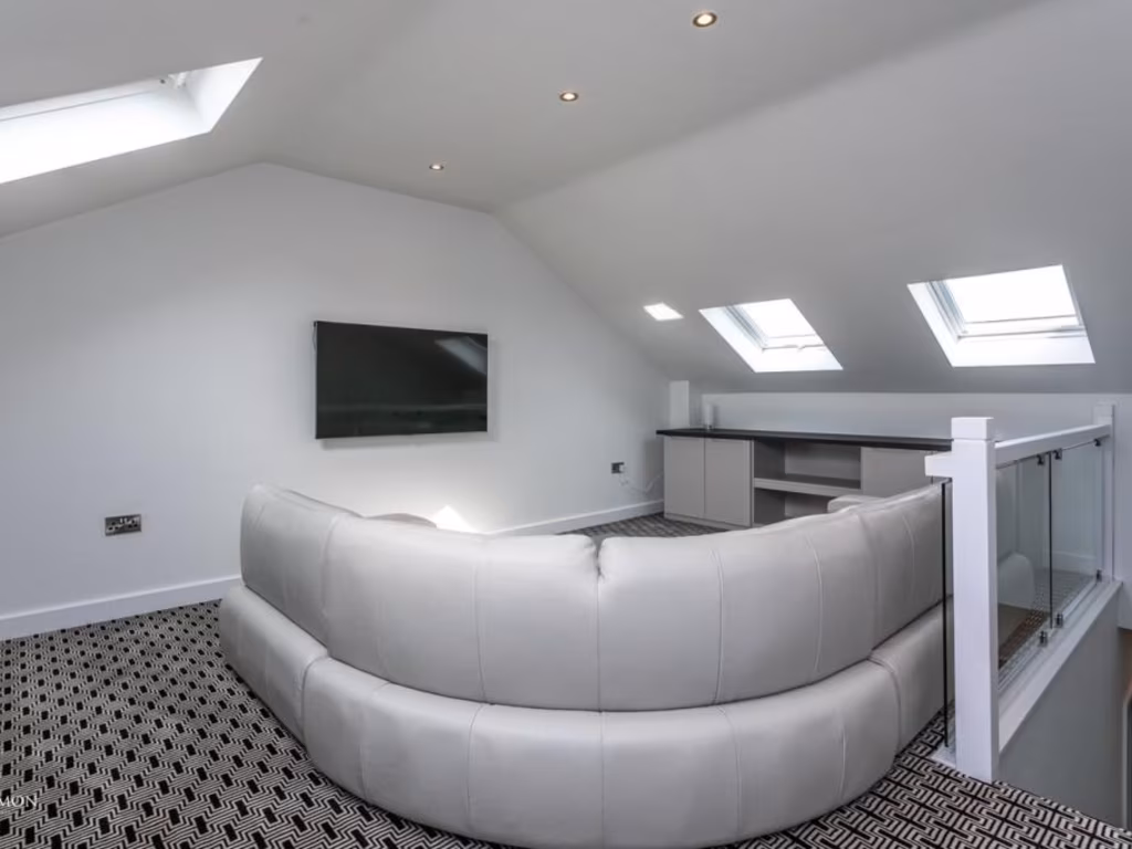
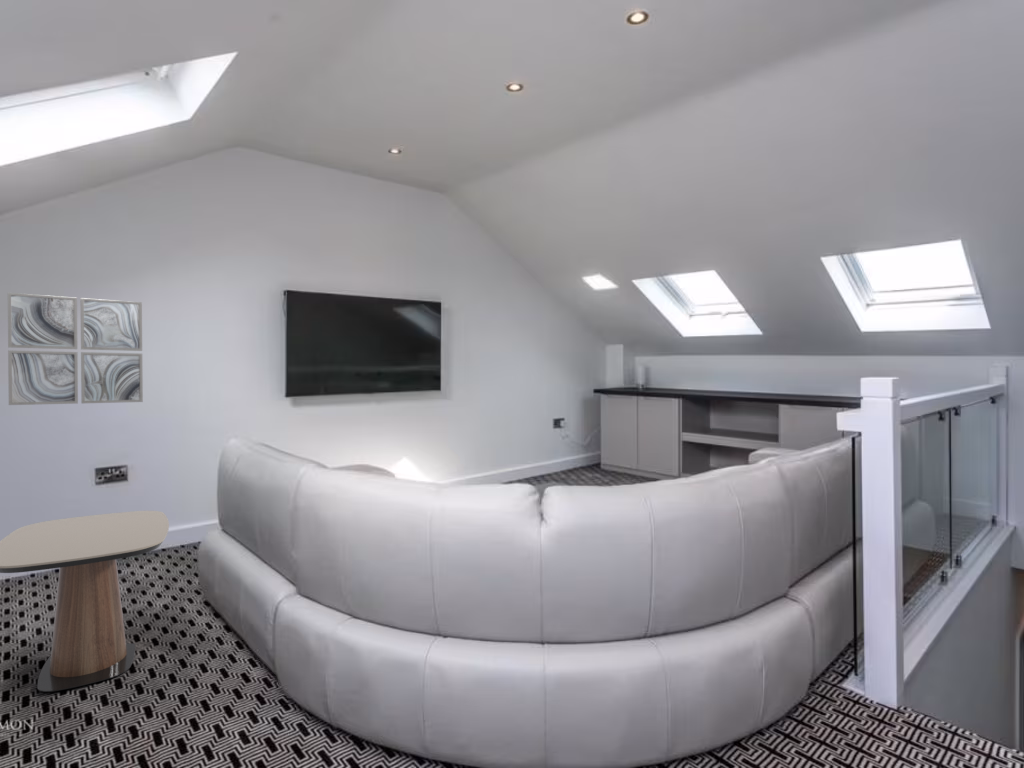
+ wall art (81, 352)
+ side table (88, 597)
